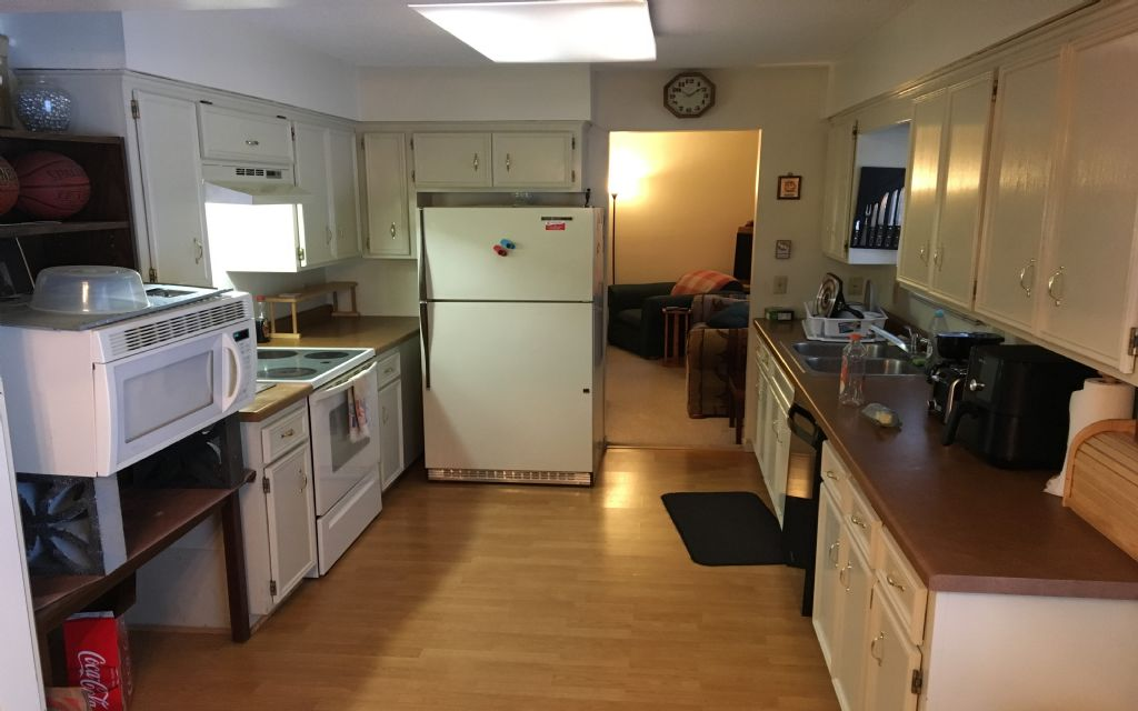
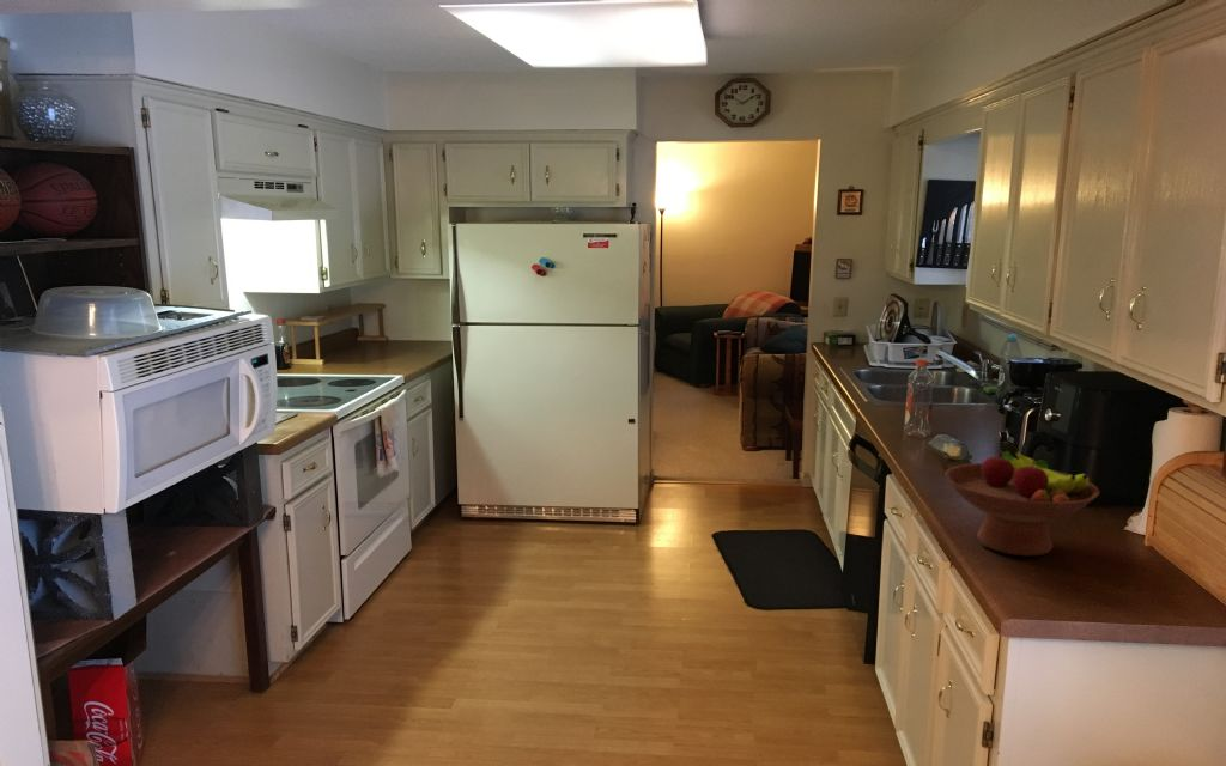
+ fruit bowl (1016, 500)
